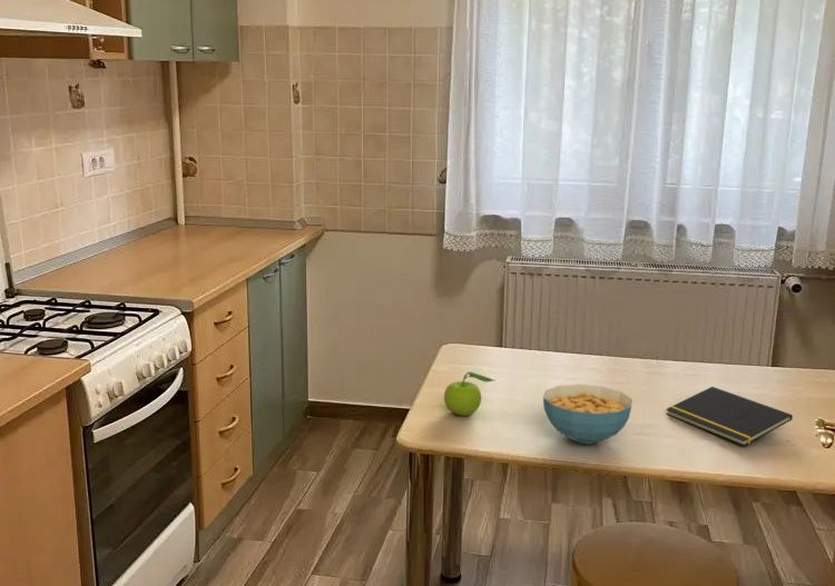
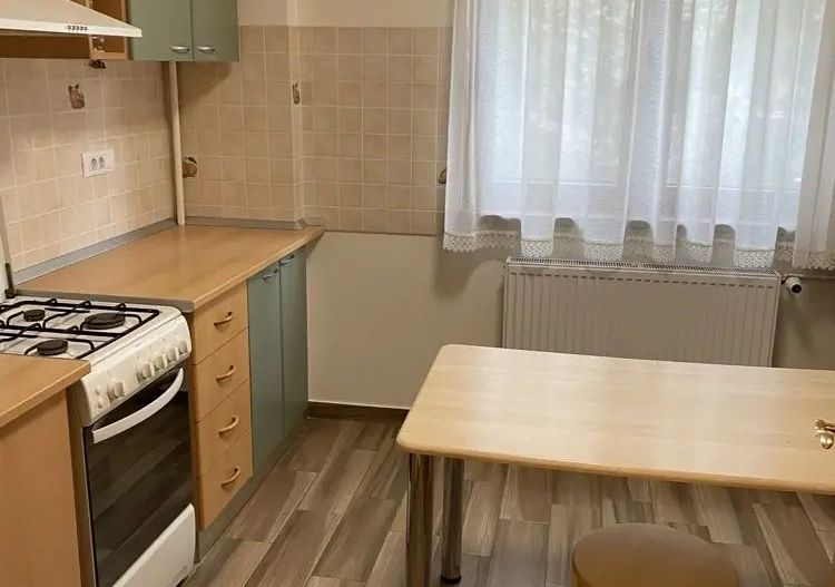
- cereal bowl (586, 418)
- fruit (470, 393)
- notepad (727, 414)
